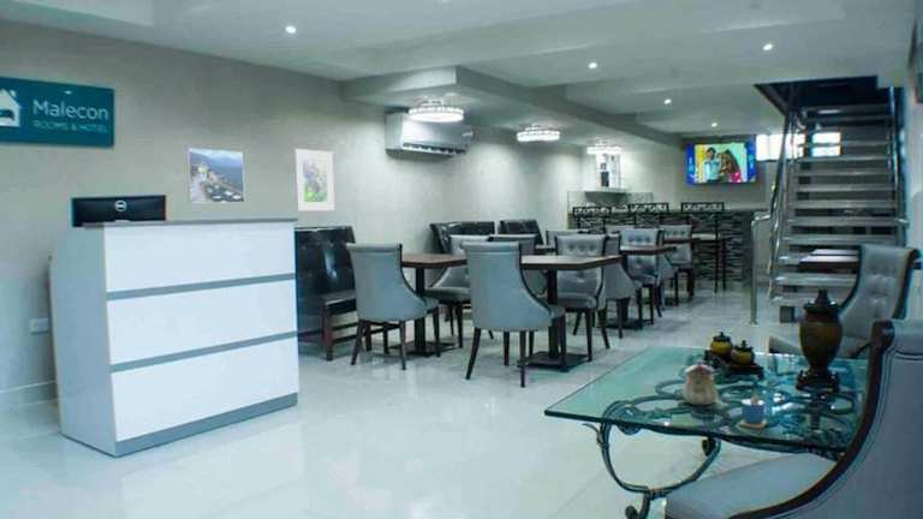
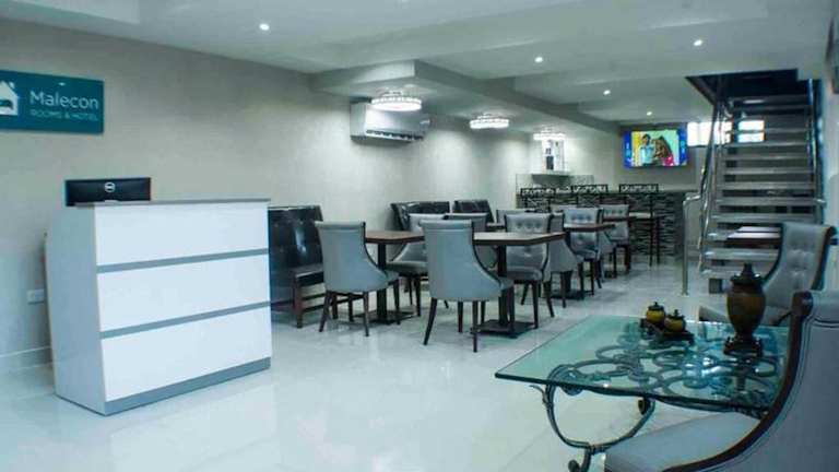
- teapot (699, 380)
- cup (752, 405)
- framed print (216, 177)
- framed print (315, 180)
